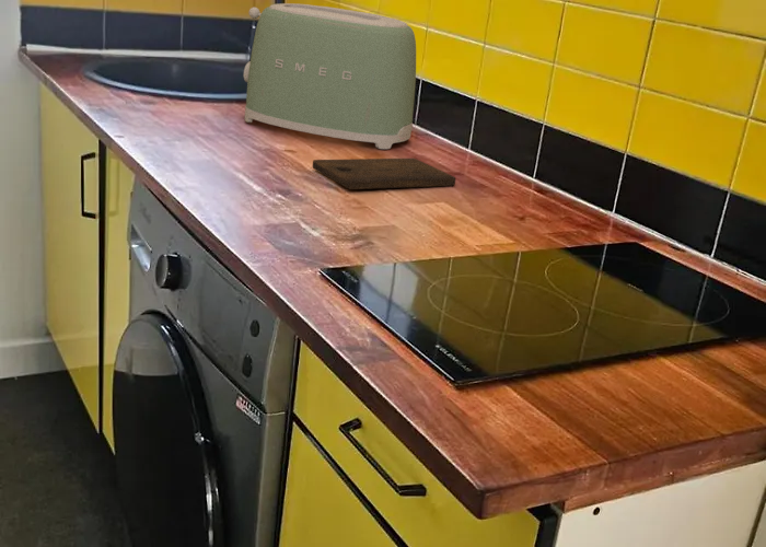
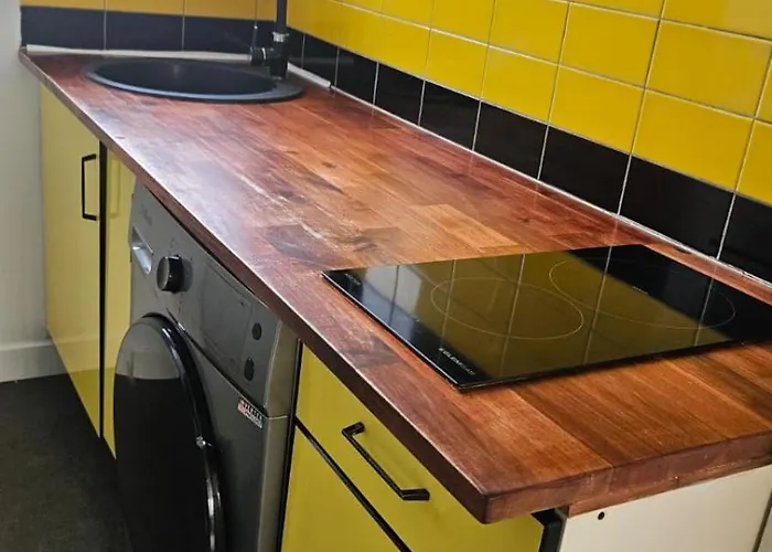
- toaster (333, 71)
- cutting board (384, 172)
